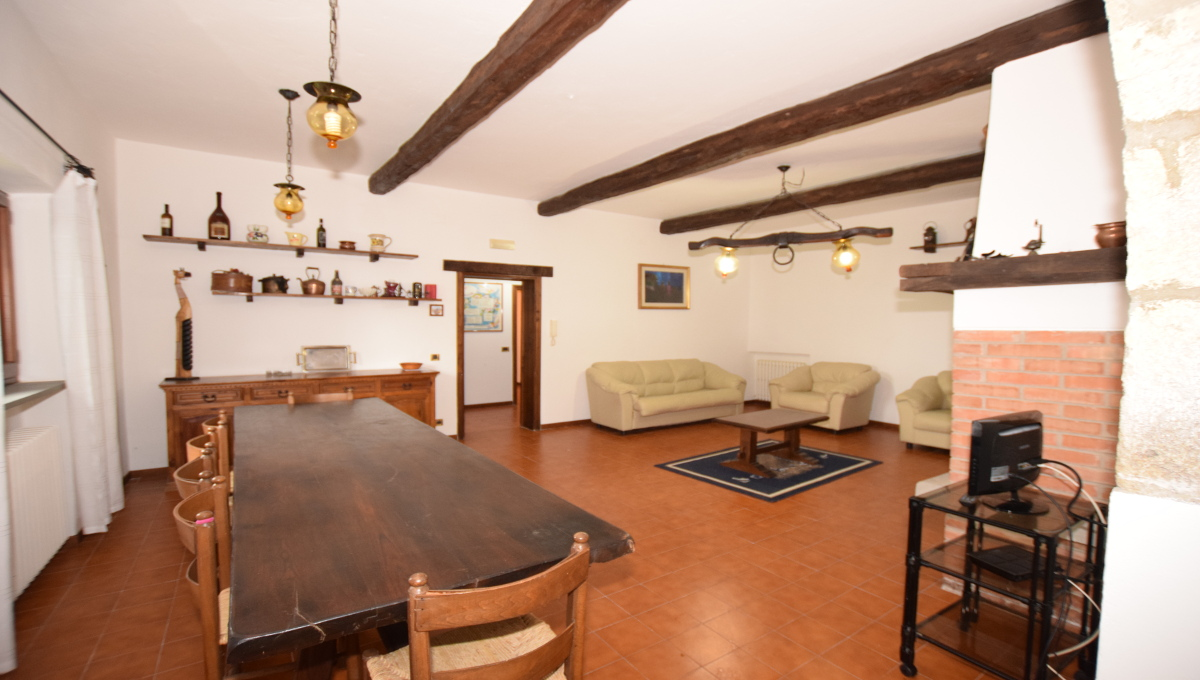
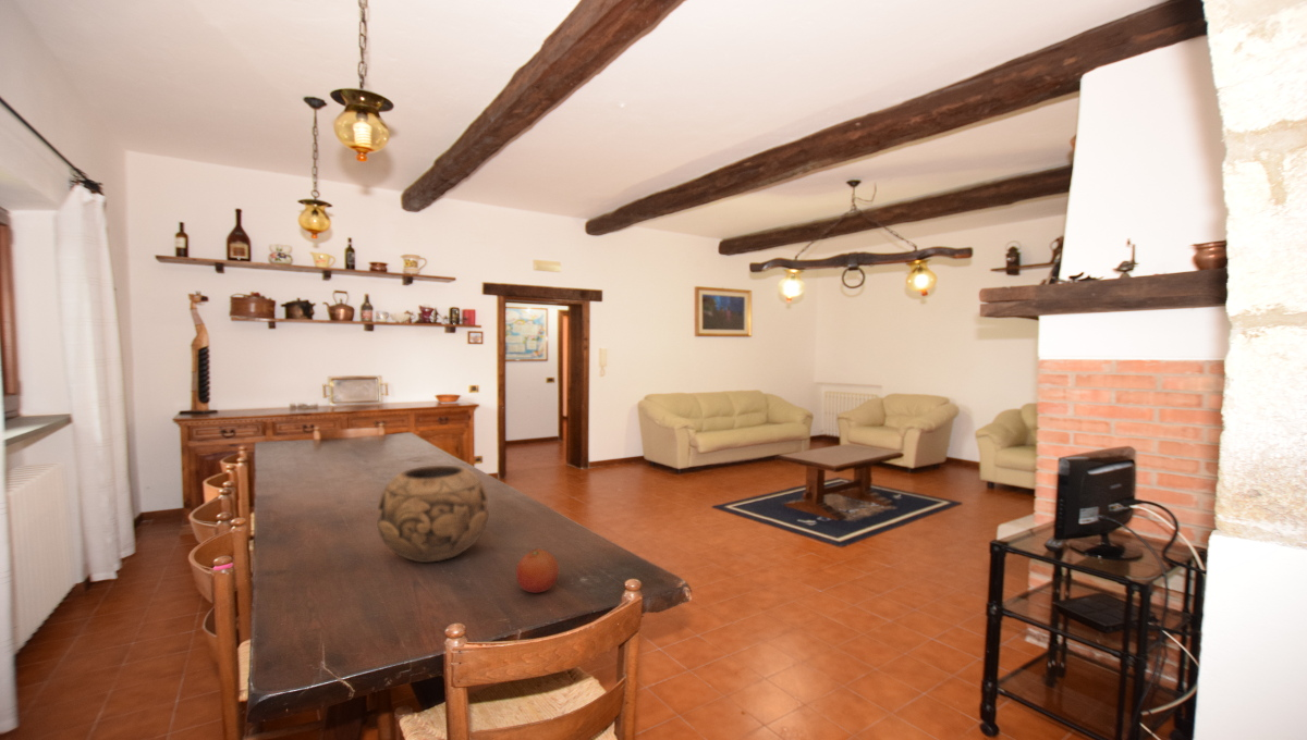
+ fruit (537, 570)
+ decorative bowl (433, 511)
